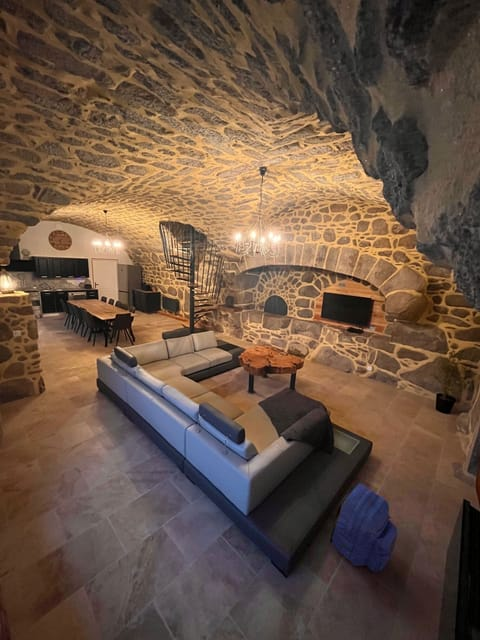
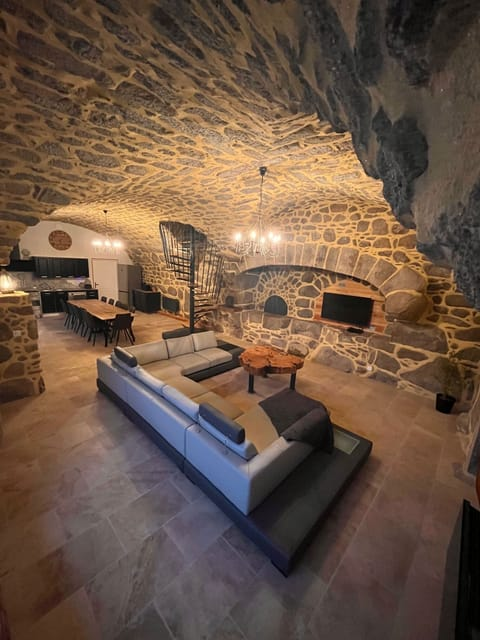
- backpack (366, 522)
